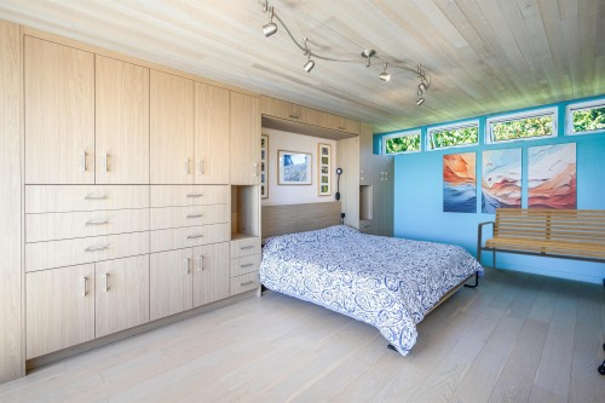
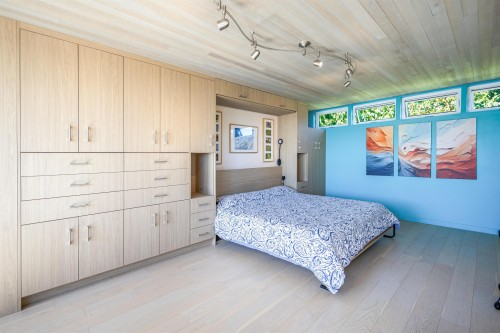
- bench (546, 244)
